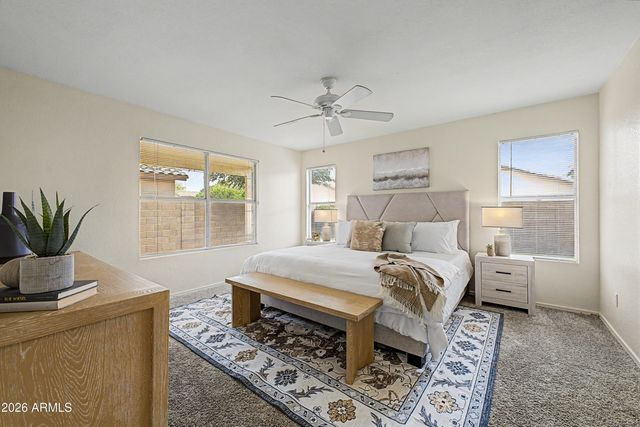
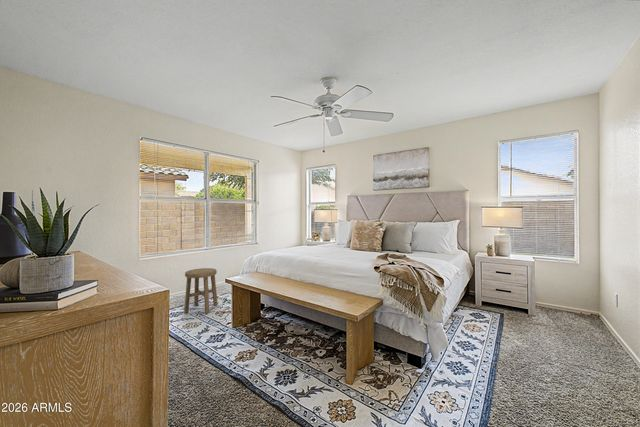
+ stool (201, 291)
